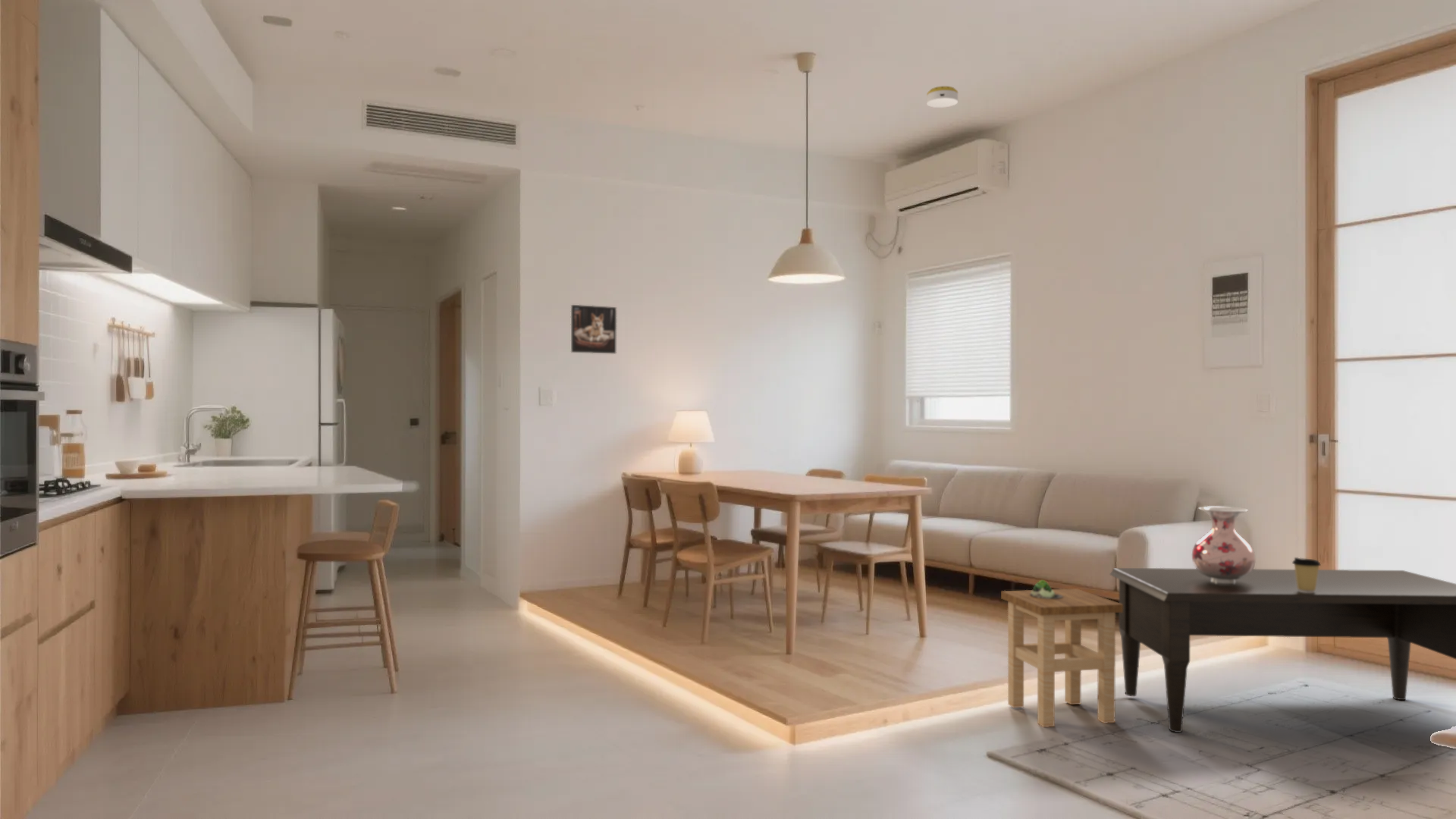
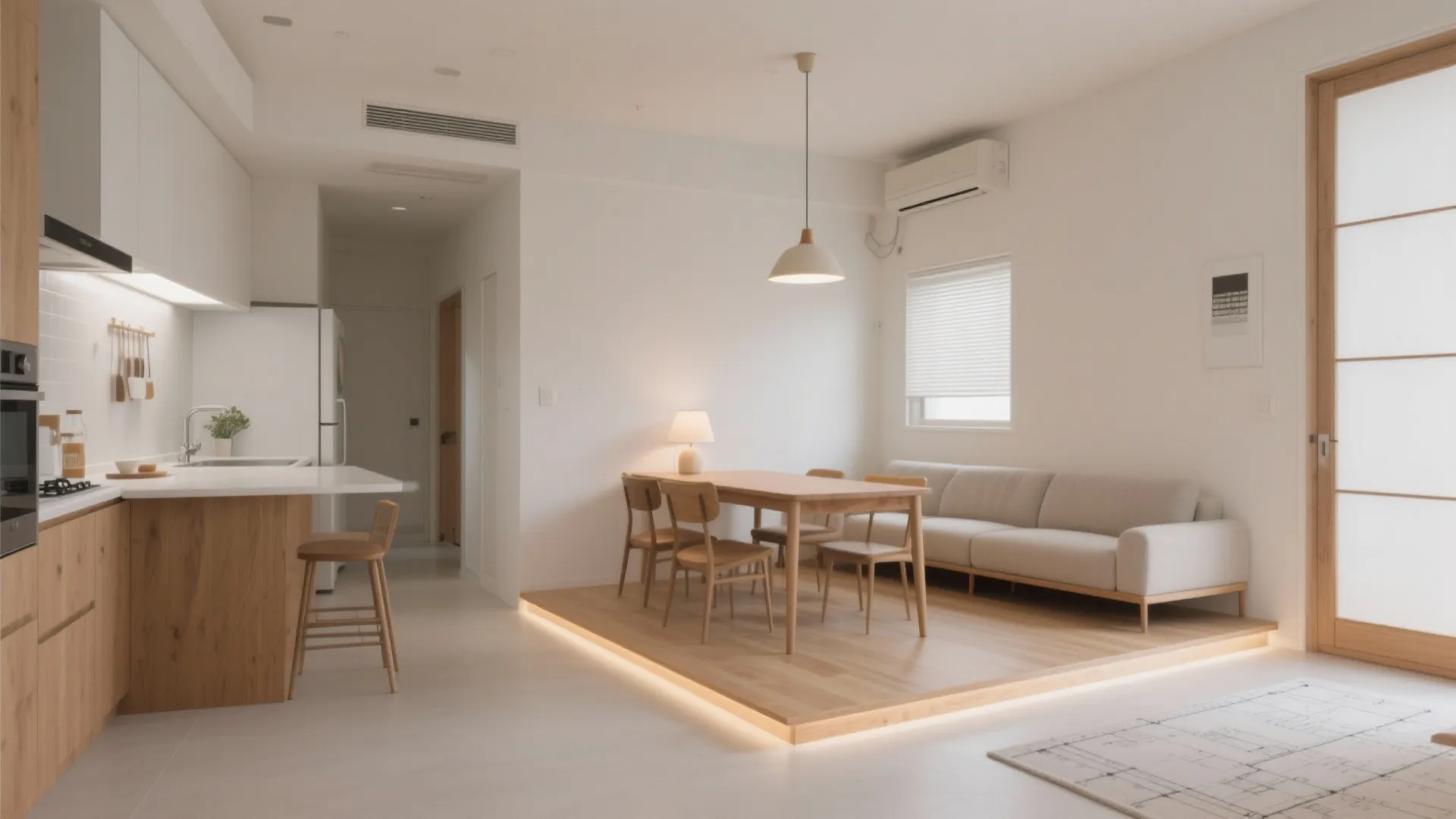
- coffee cup (1306, 574)
- stool (1059, 654)
- smoke detector (942, 96)
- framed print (594, 329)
- succulent plant (1046, 587)
- coffee table (1293, 636)
- vase (1223, 544)
